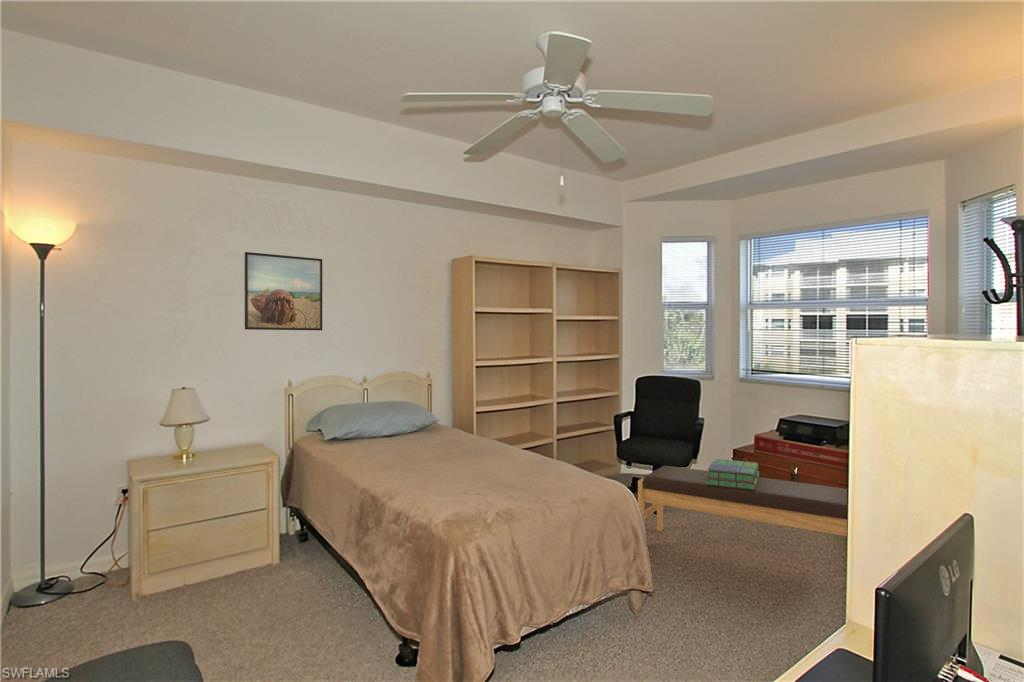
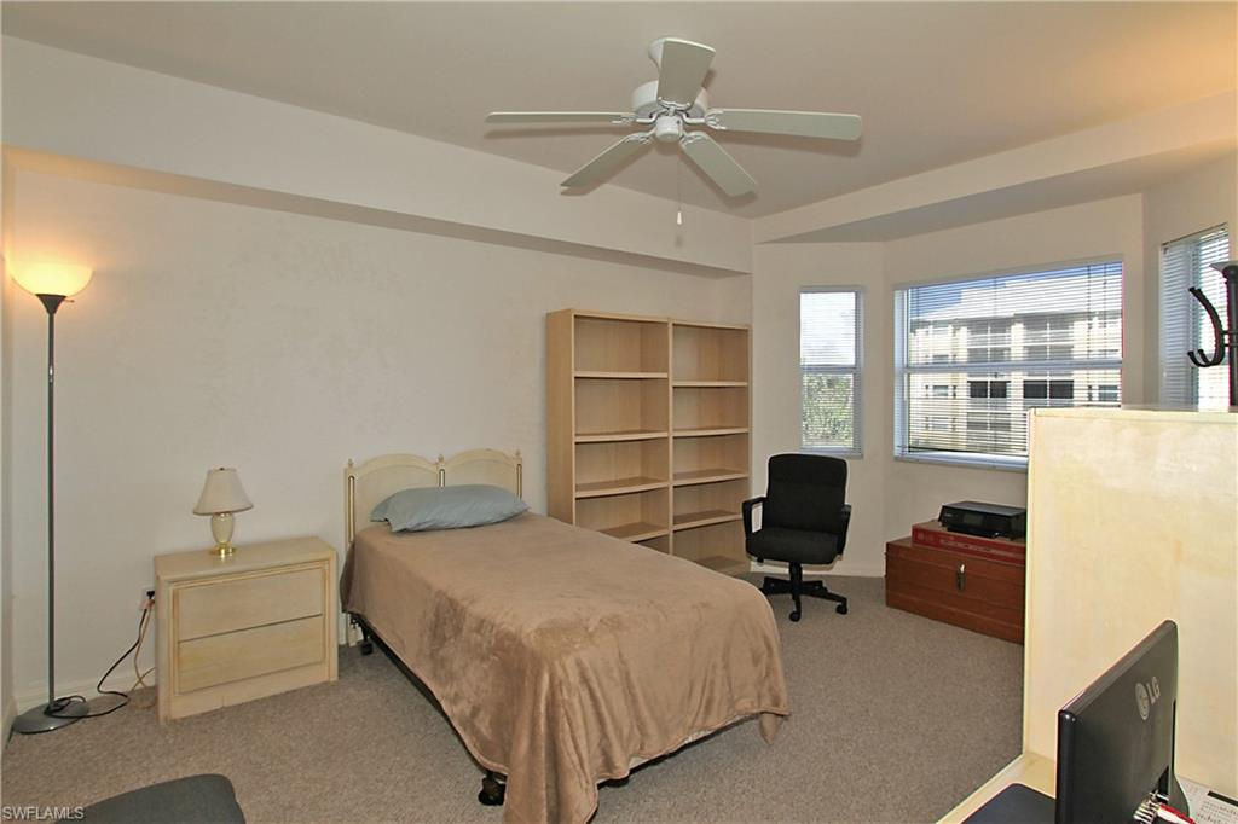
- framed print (285, 292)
- stack of books (733, 473)
- bench (742, 518)
